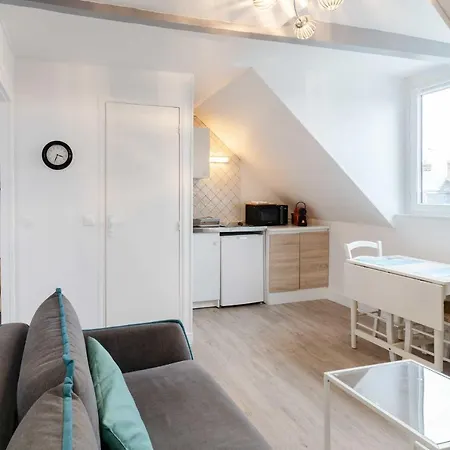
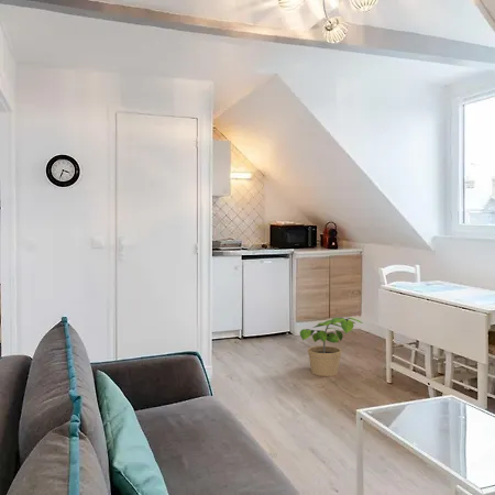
+ potted plant (329, 346)
